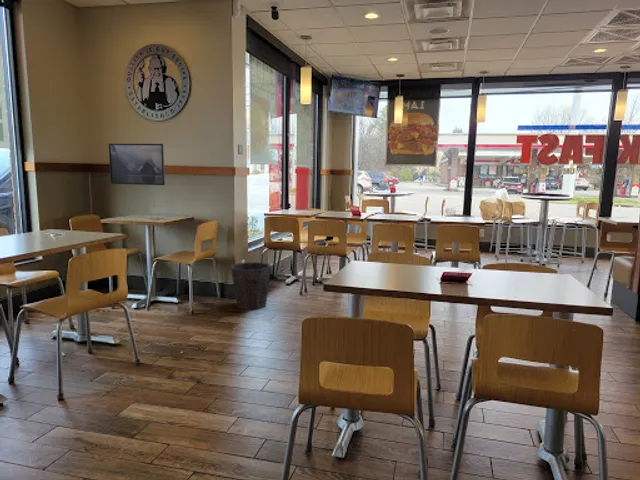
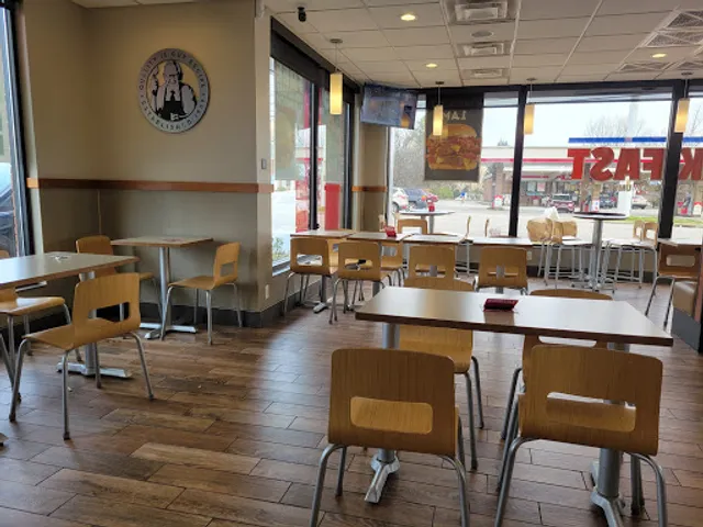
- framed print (136, 164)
- waste bin (251, 285)
